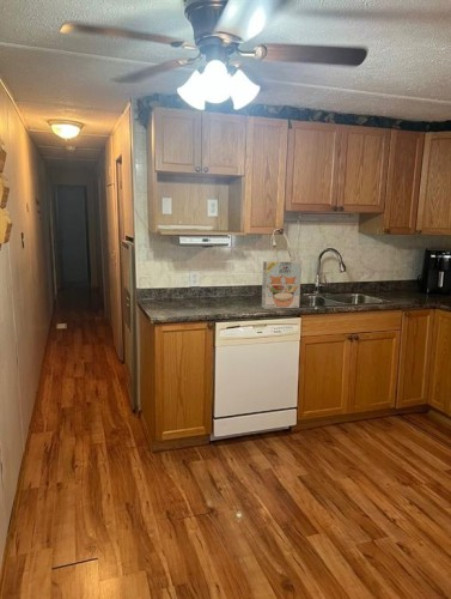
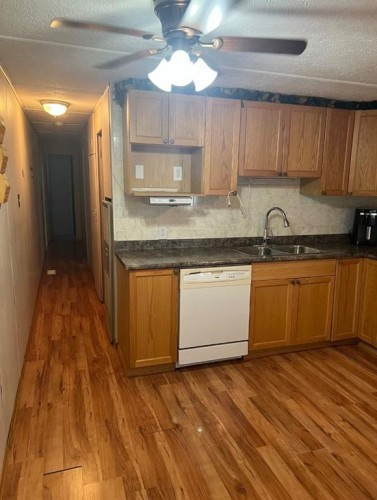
- cereal box (281, 284)
